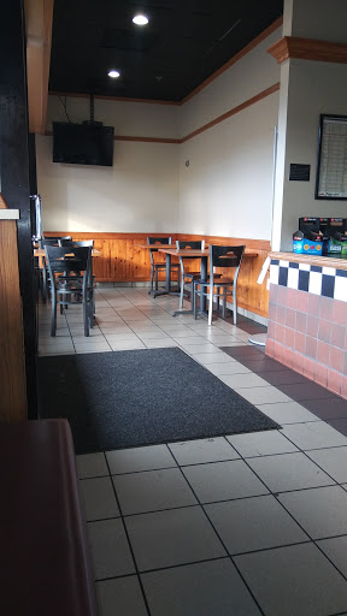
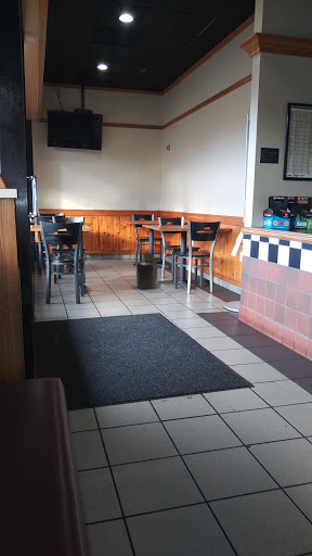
+ trash can (146, 269)
